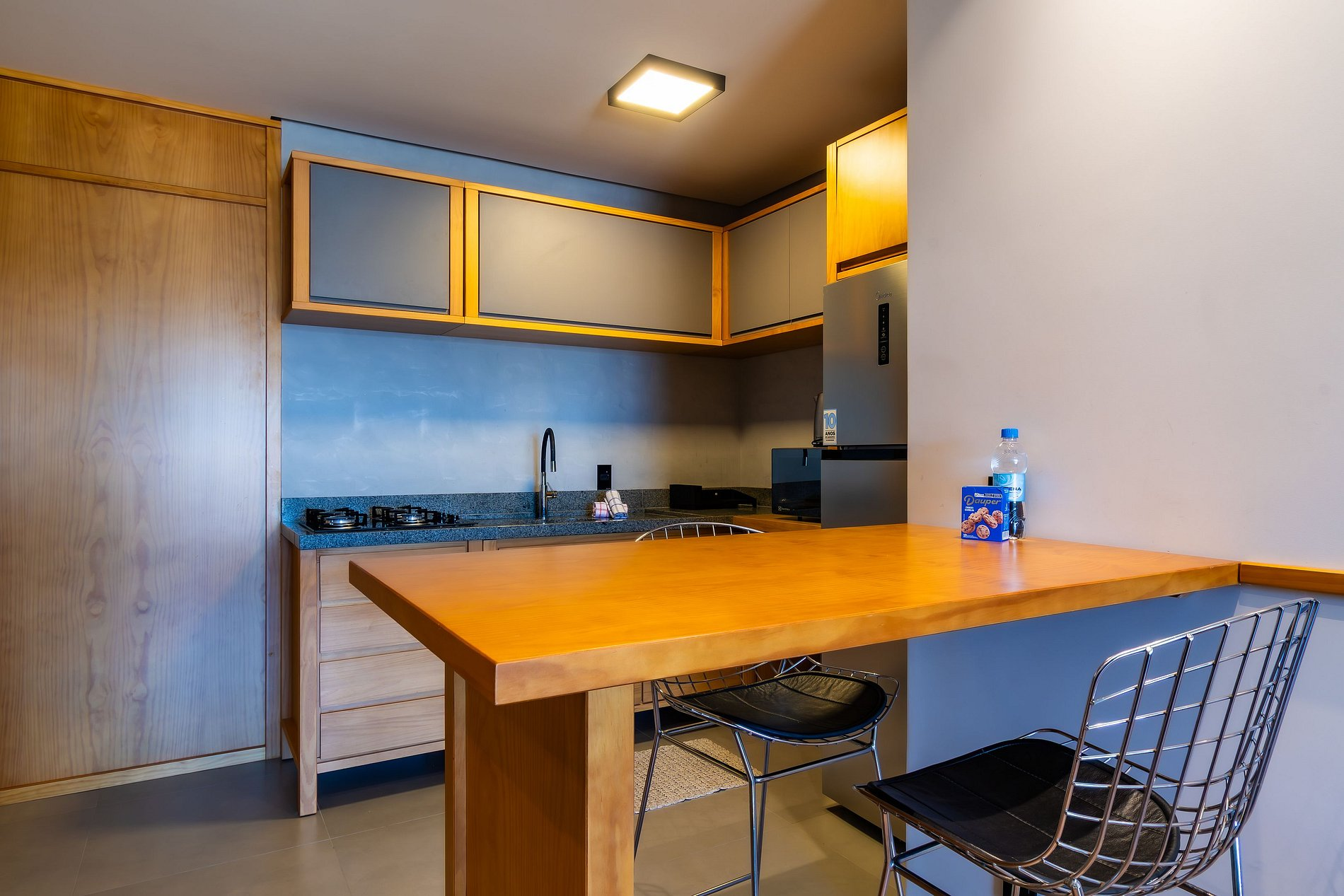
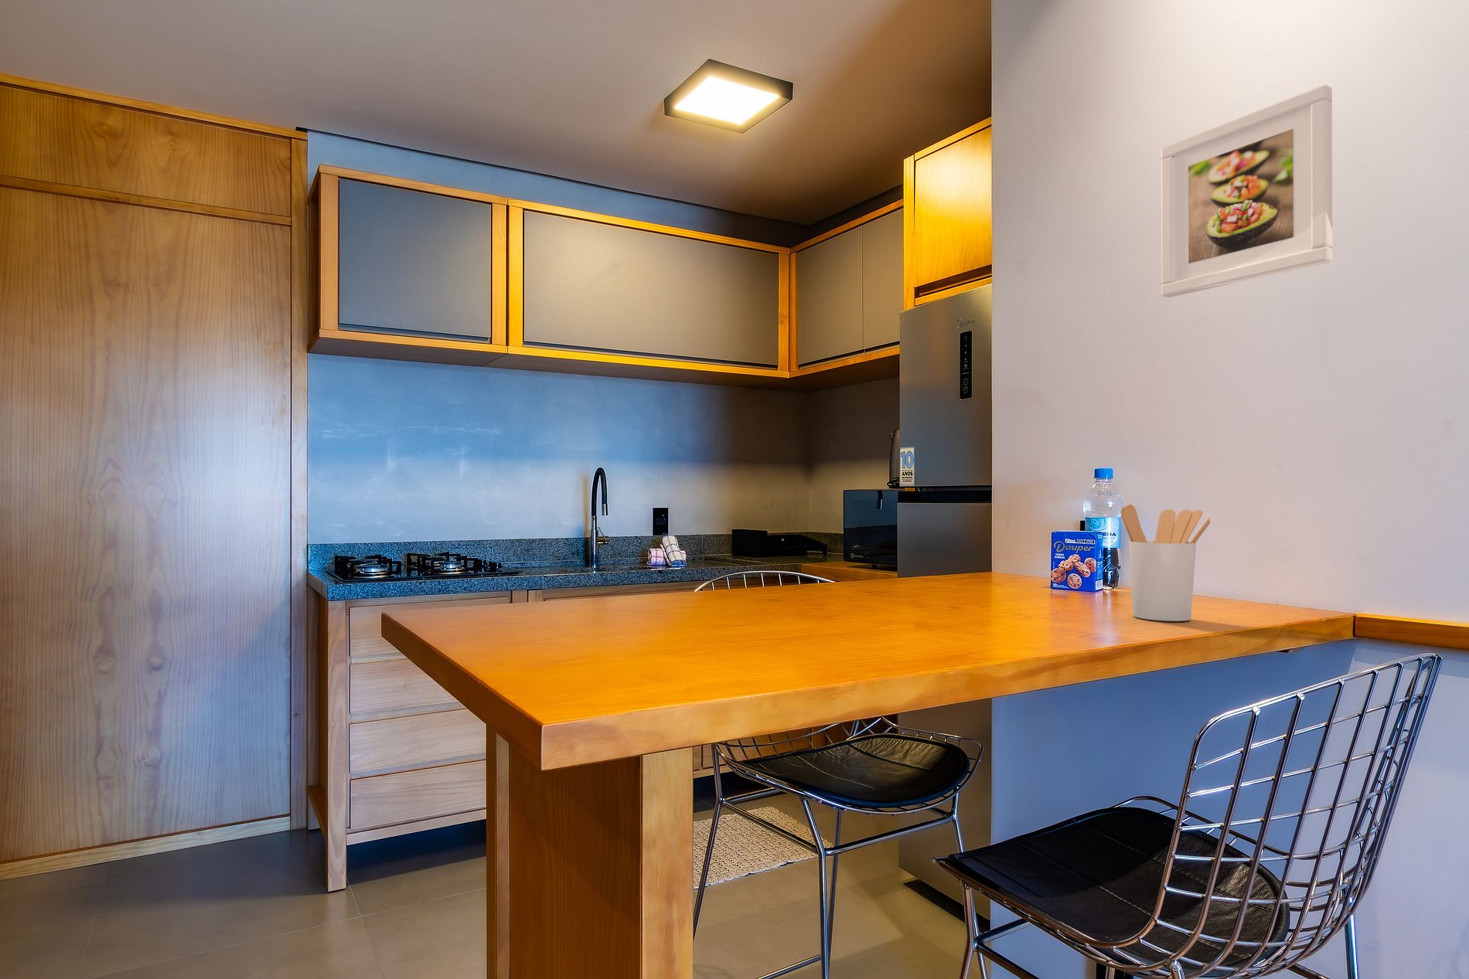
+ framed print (1239, 200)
+ utensil holder (1167, 561)
